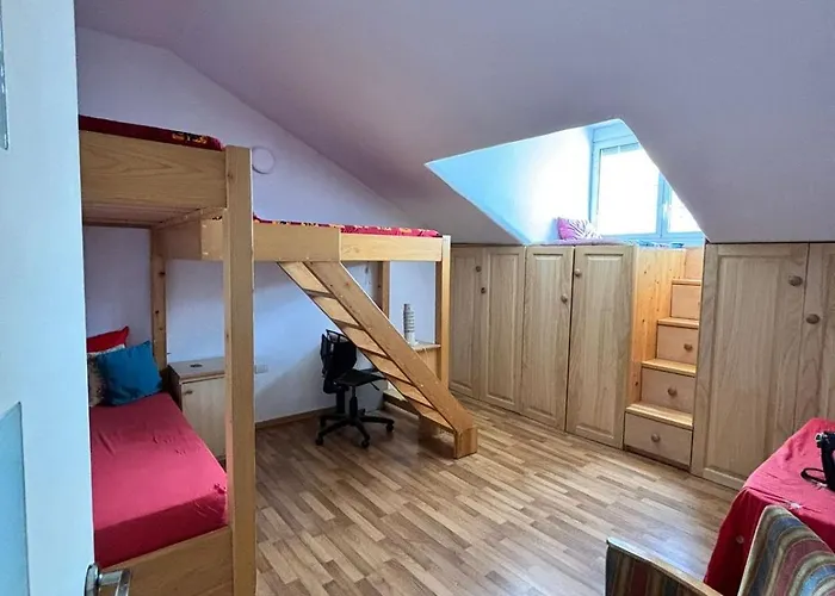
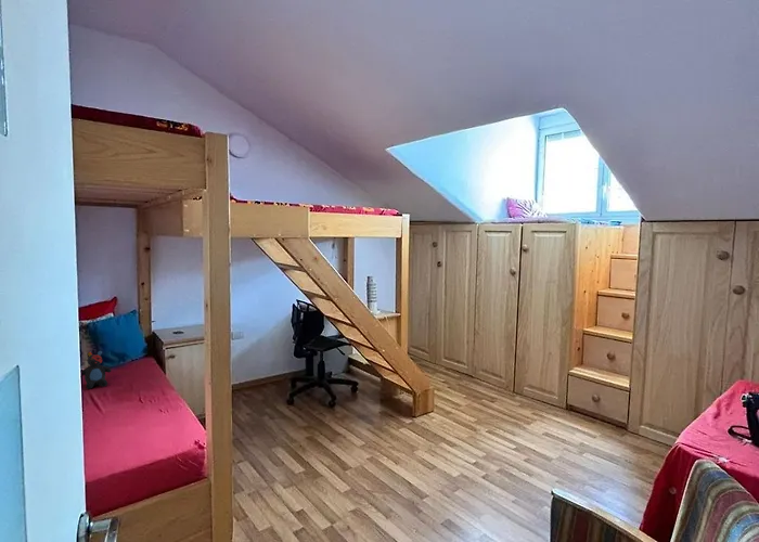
+ teddy bear (95, 369)
